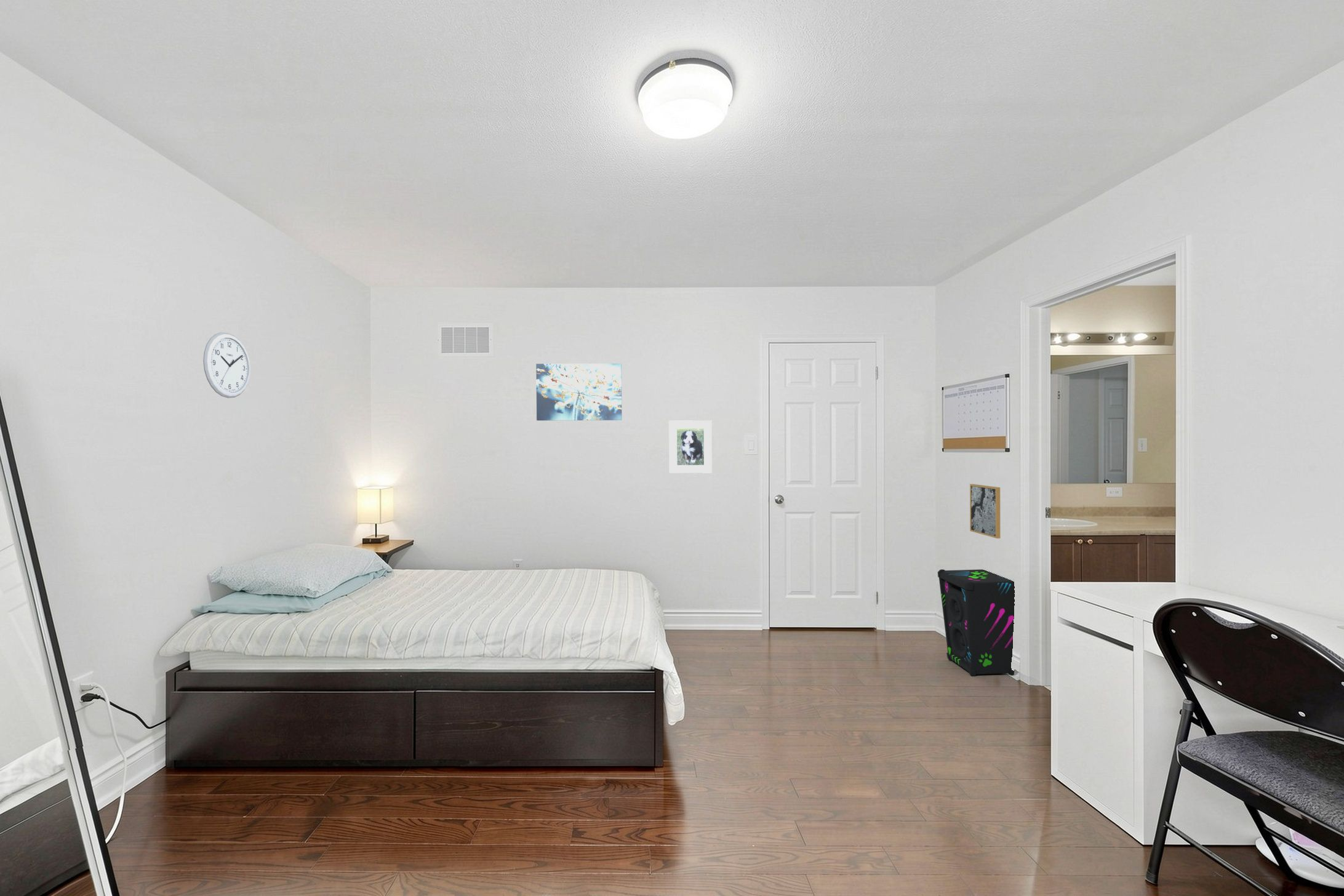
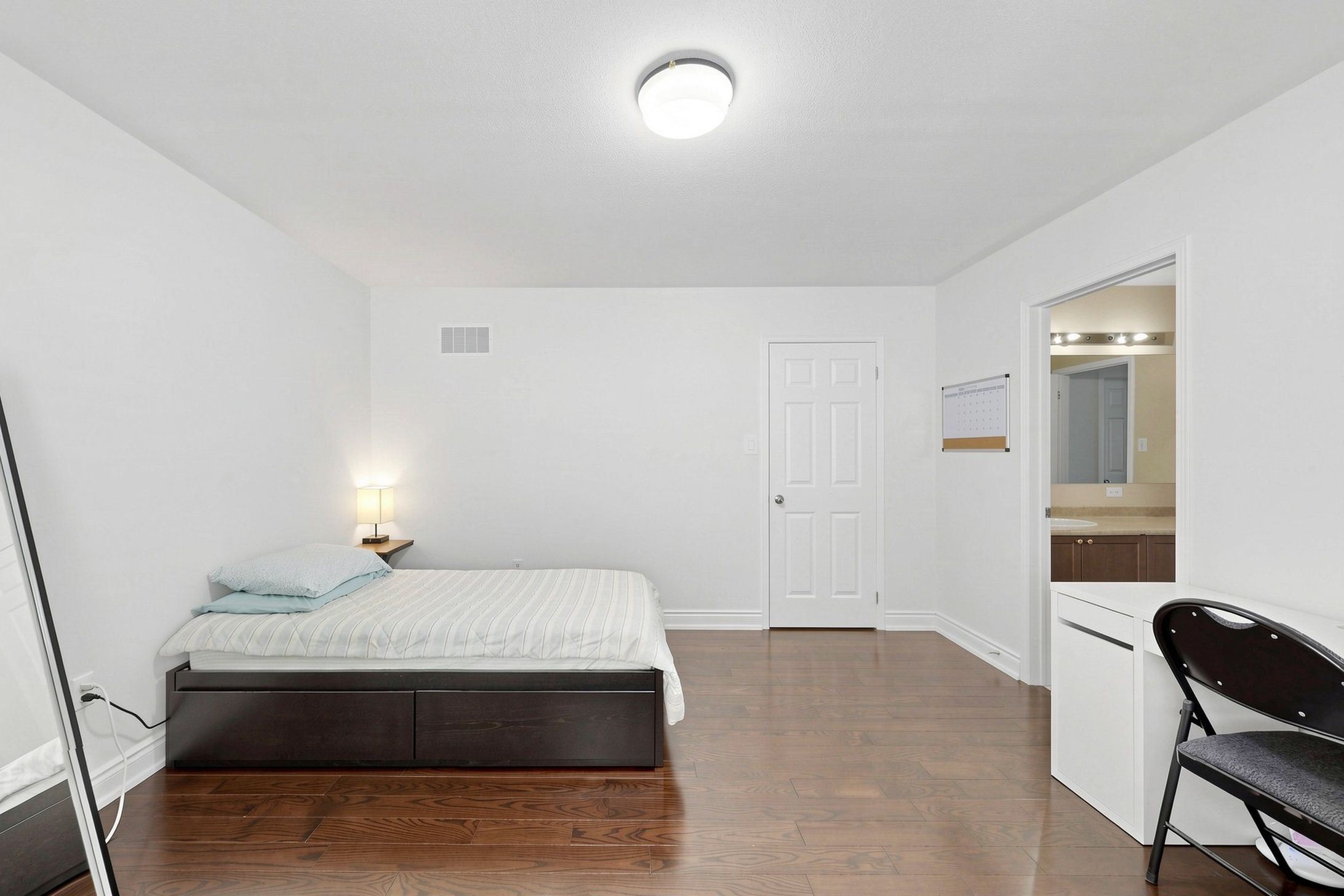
- wall art (579, 392)
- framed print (690, 447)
- wall clock (229, 365)
- speaker (977, 620)
- wall art (984, 510)
